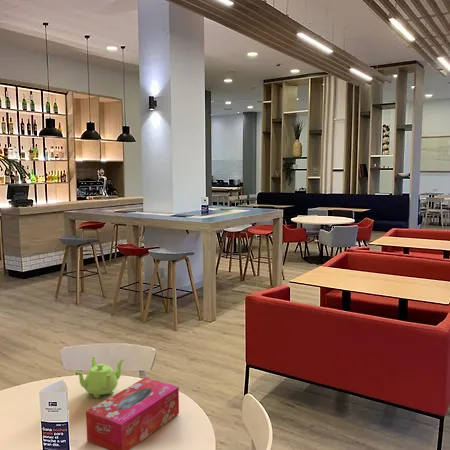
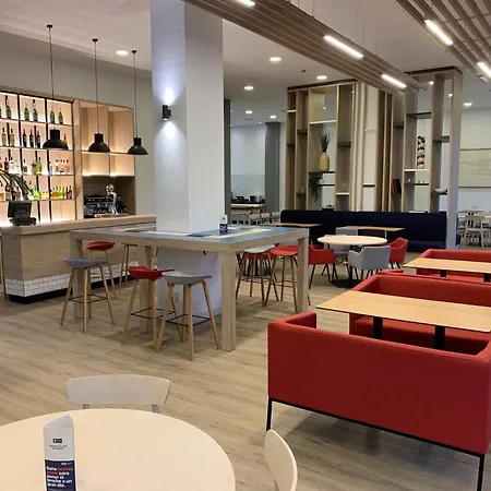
- teapot (101, 378)
- tissue box (135, 412)
